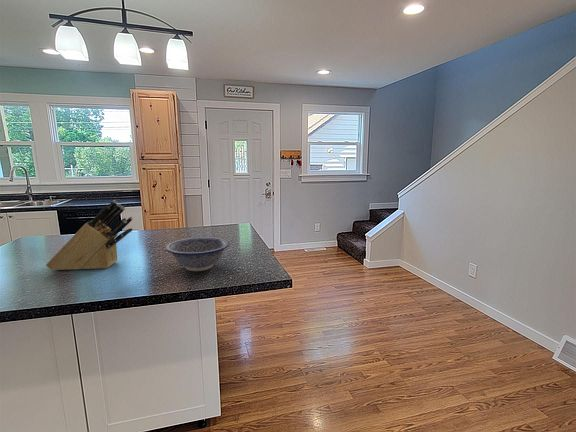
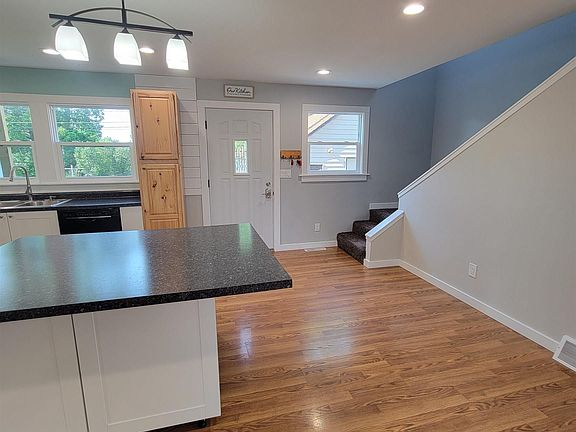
- decorative bowl (198, 255)
- knife block (90, 234)
